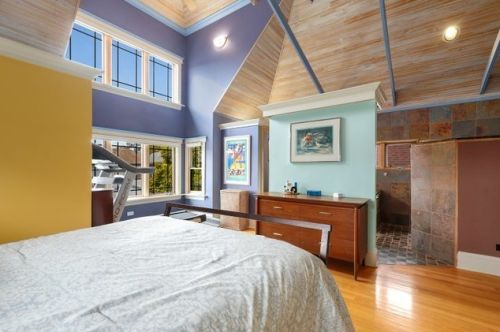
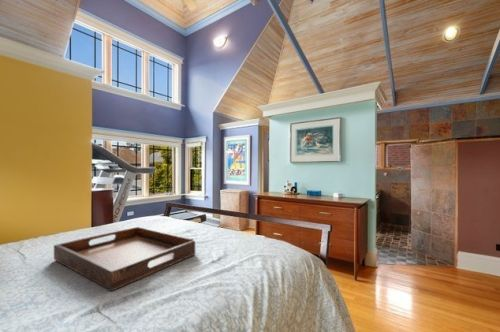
+ serving tray (128, 249)
